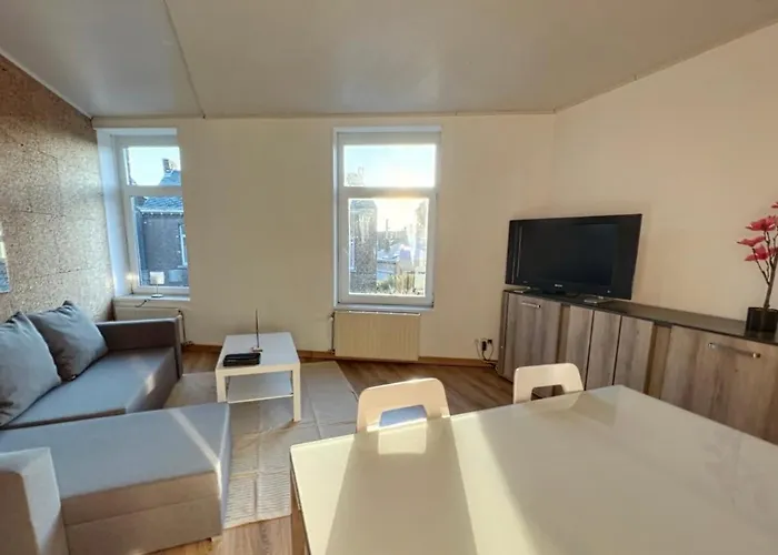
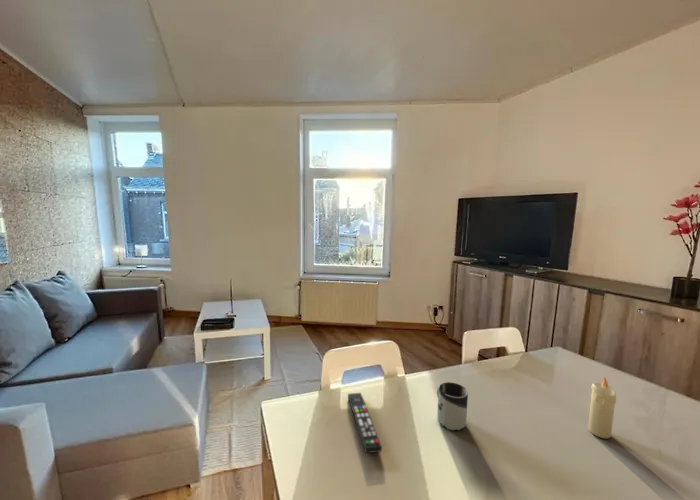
+ cup (449, 402)
+ remote control (362, 418)
+ candle (602, 404)
